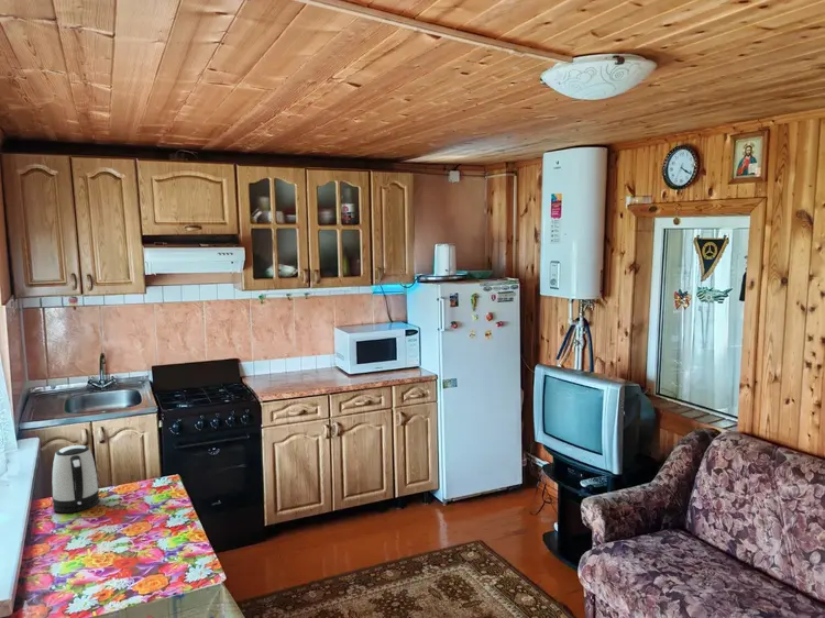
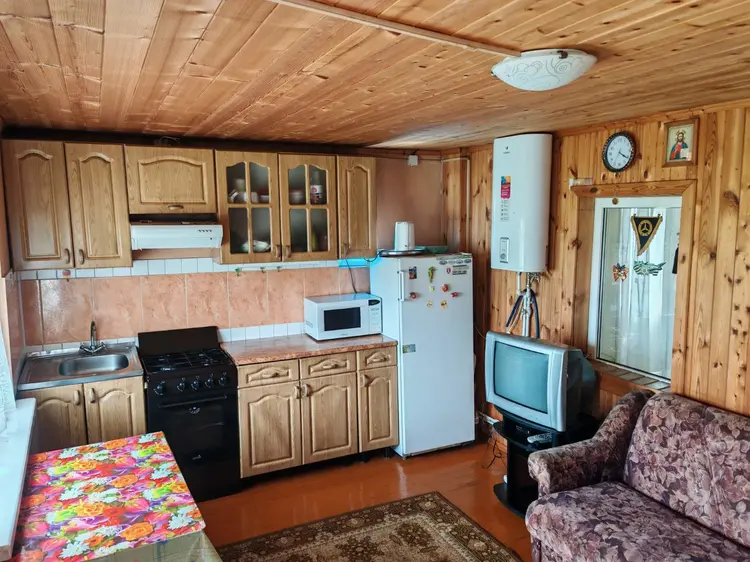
- kettle (75, 477)
